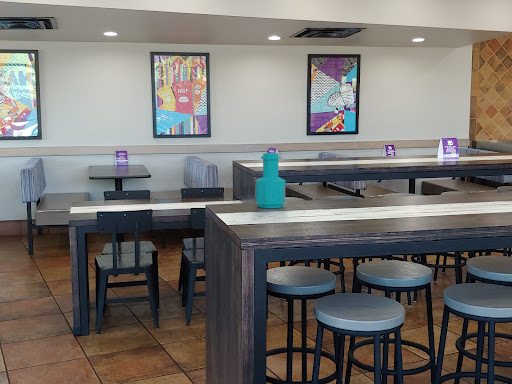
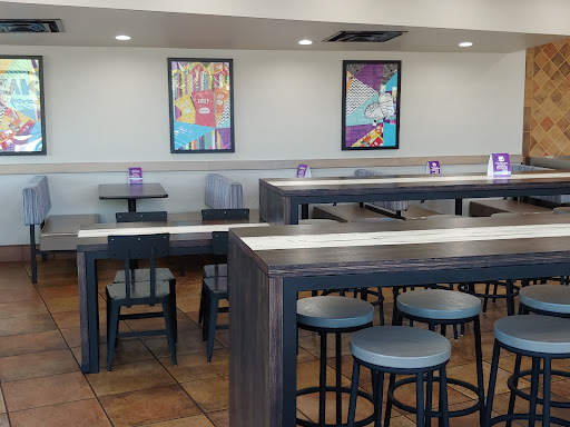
- bottle (270, 180)
